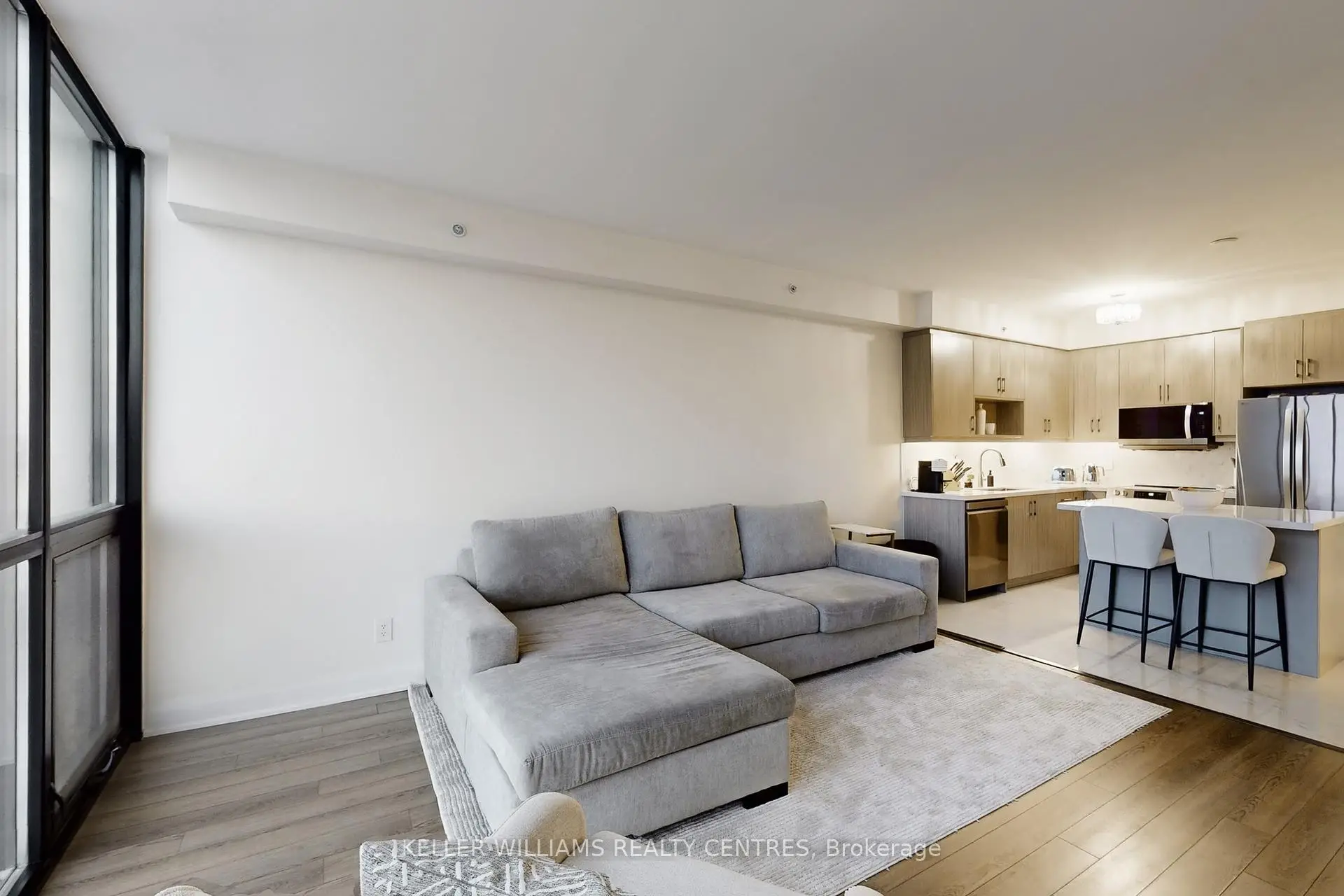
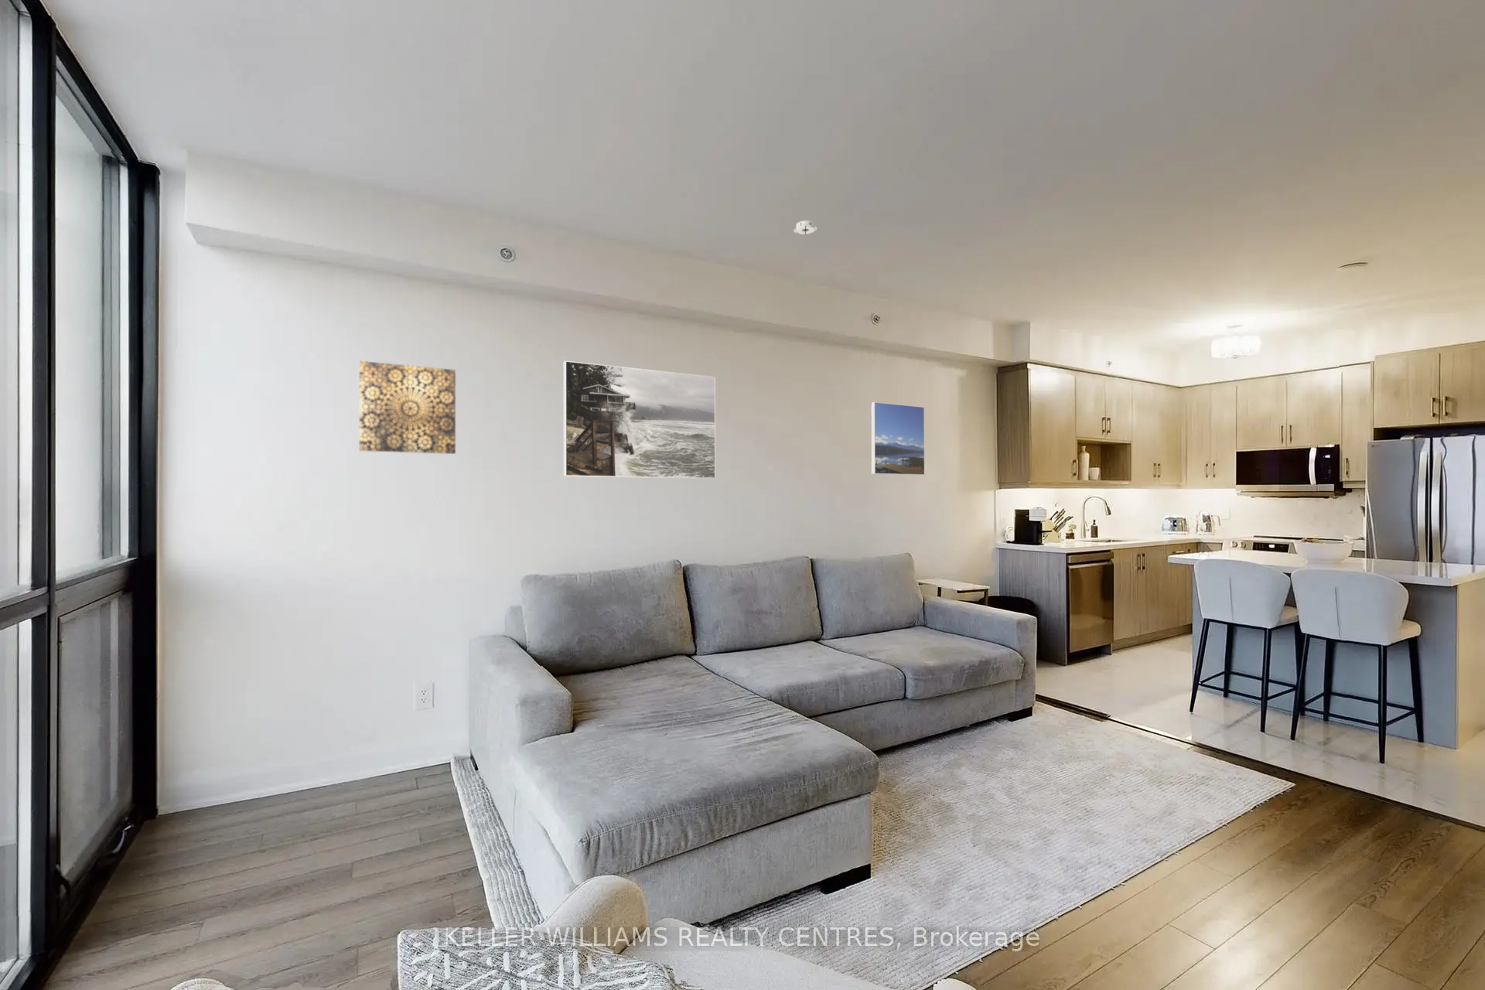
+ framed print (898, 440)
+ wall art (409, 409)
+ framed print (643, 423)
+ smoke detector (804, 228)
